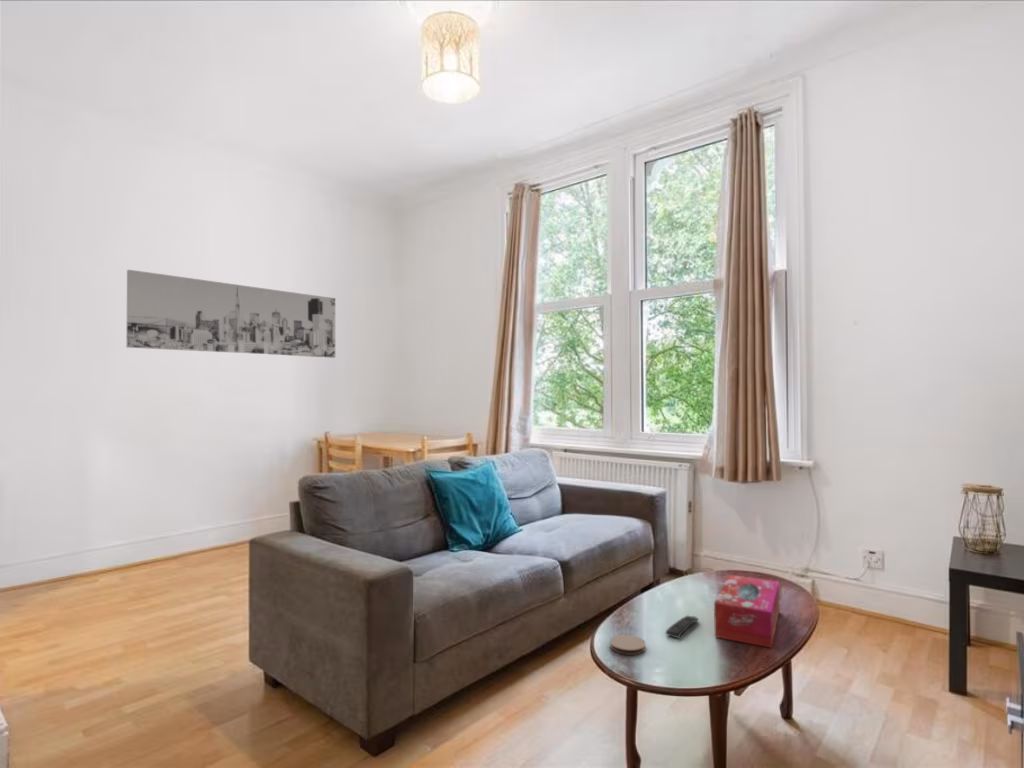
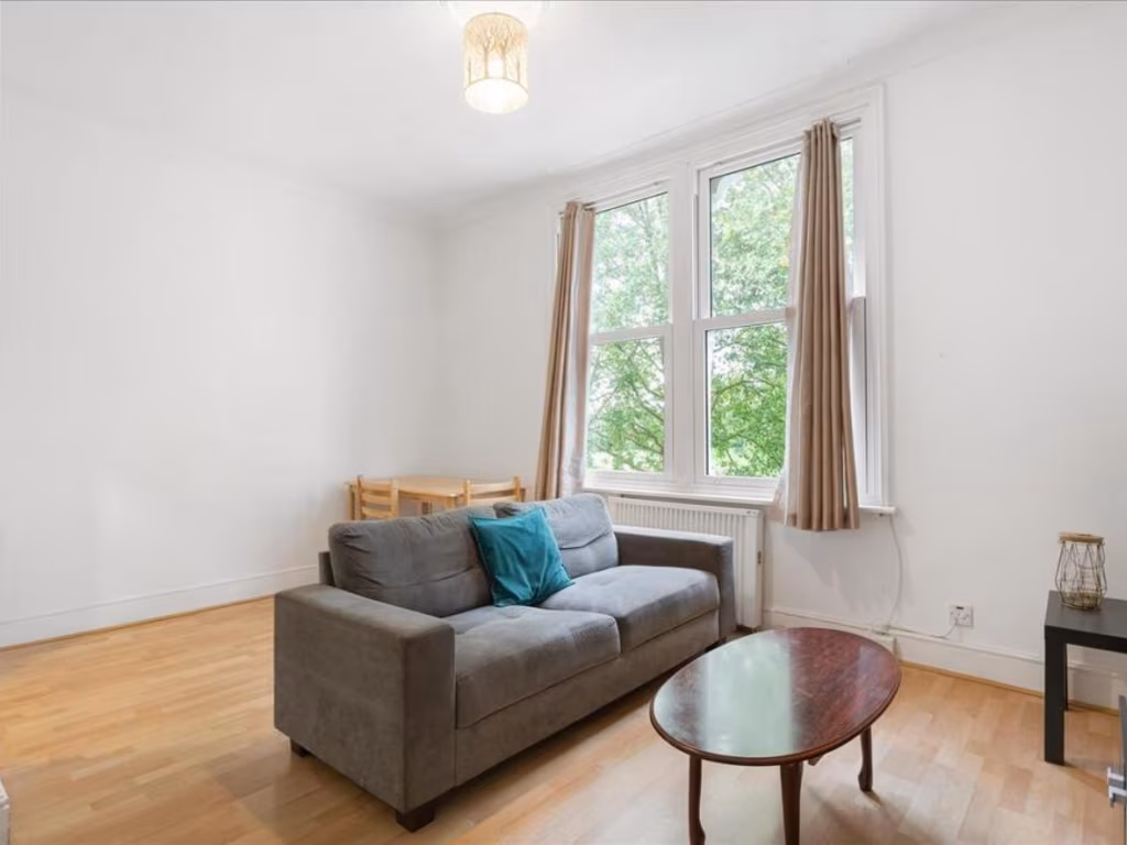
- coaster (627, 644)
- remote control (683, 624)
- tissue box (748, 607)
- wall art (244, 319)
